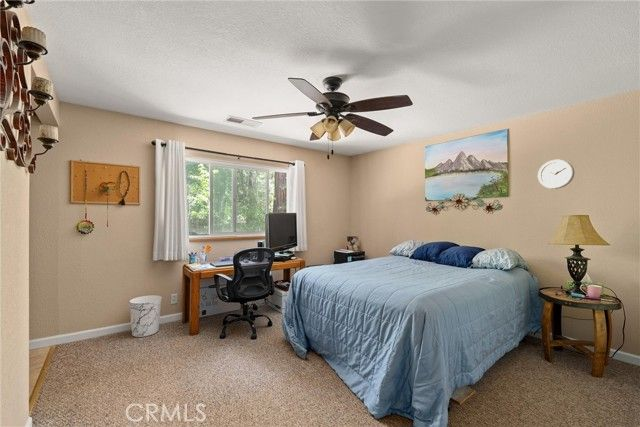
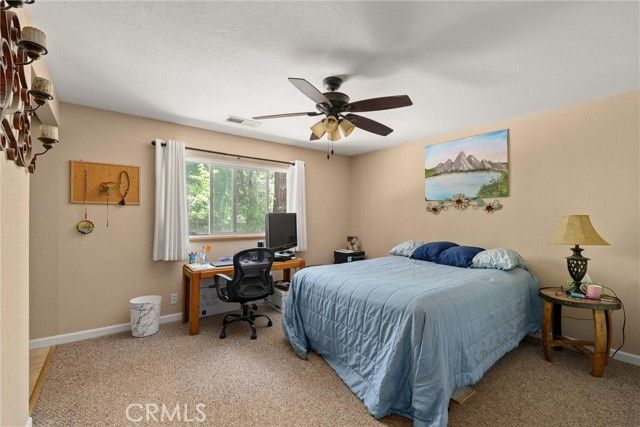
- wall clock (555, 174)
